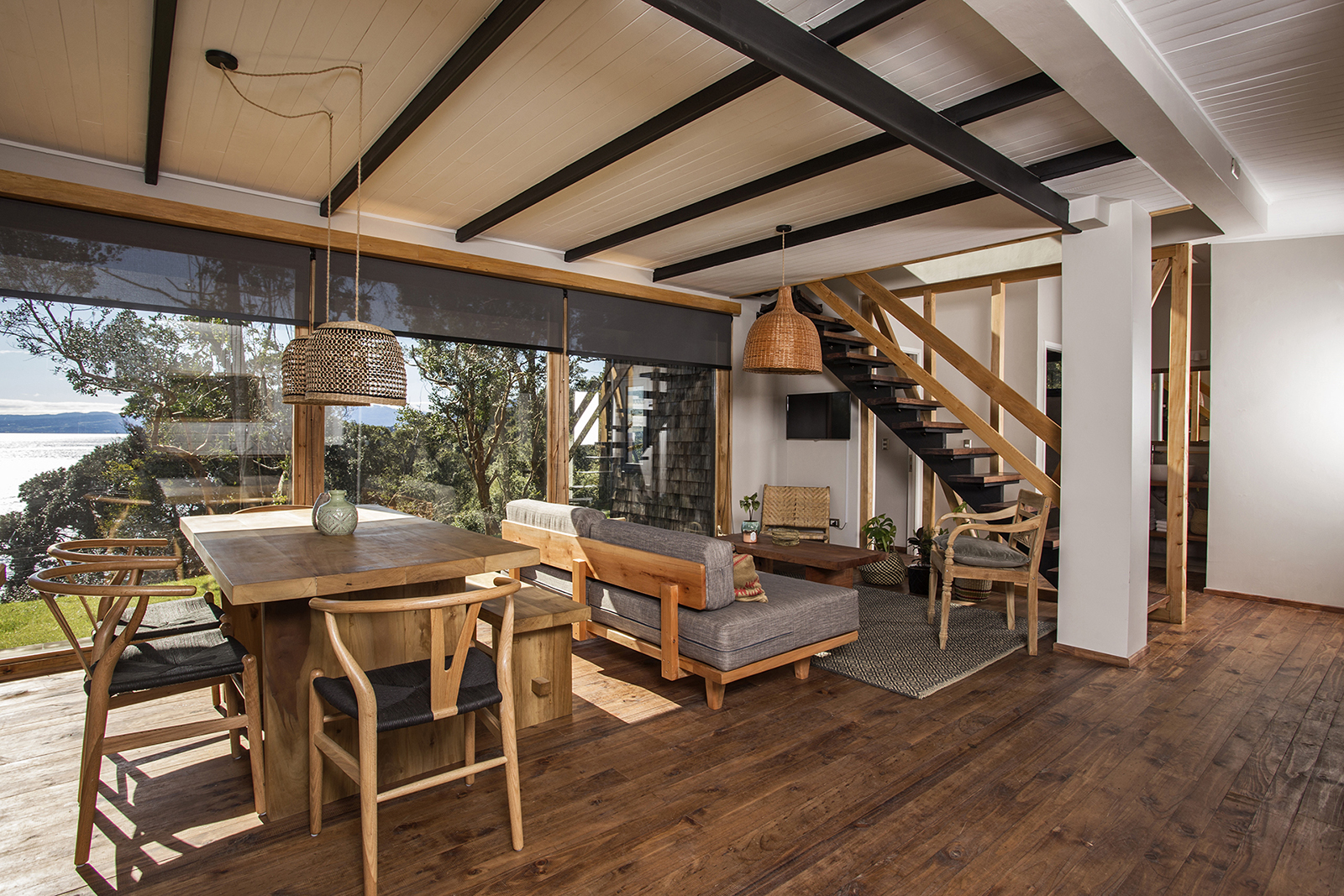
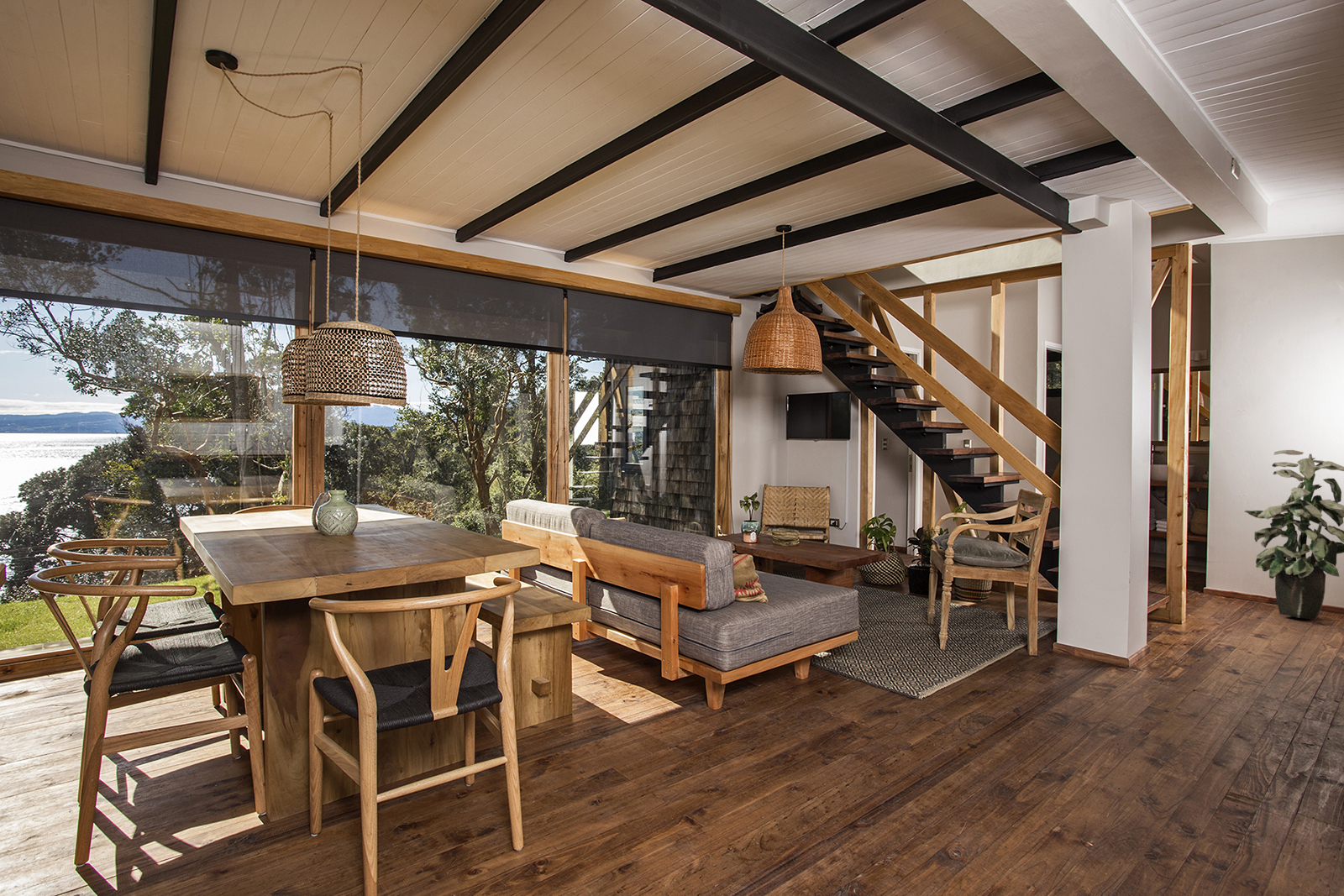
+ indoor plant (1297, 534)
